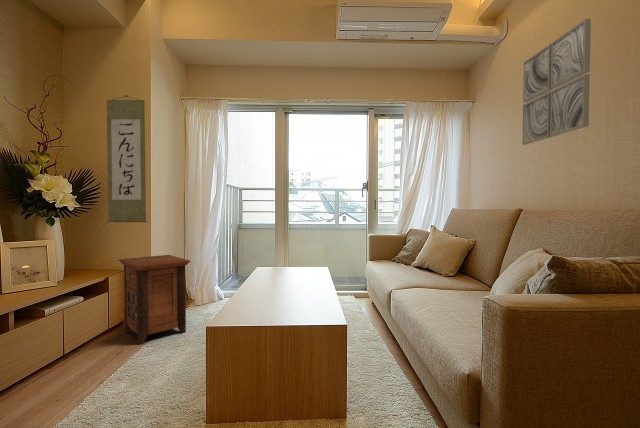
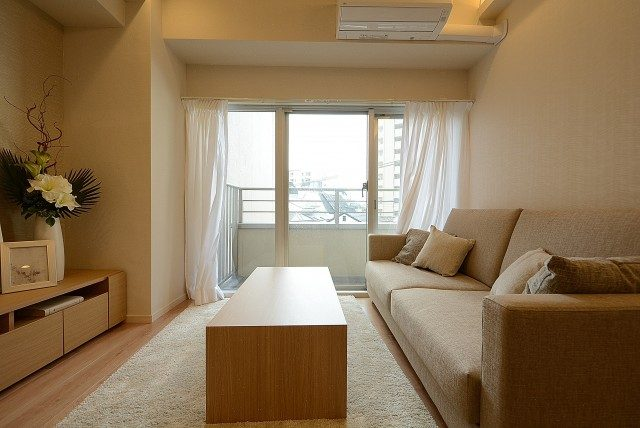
- wall art (552, 90)
- nightstand (154, 296)
- wall scroll (126, 158)
